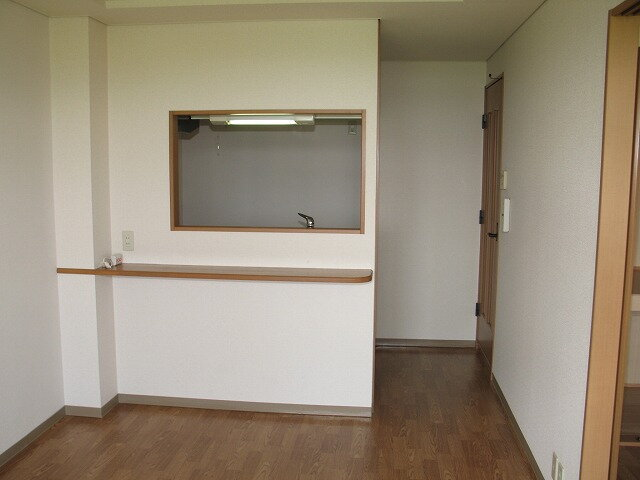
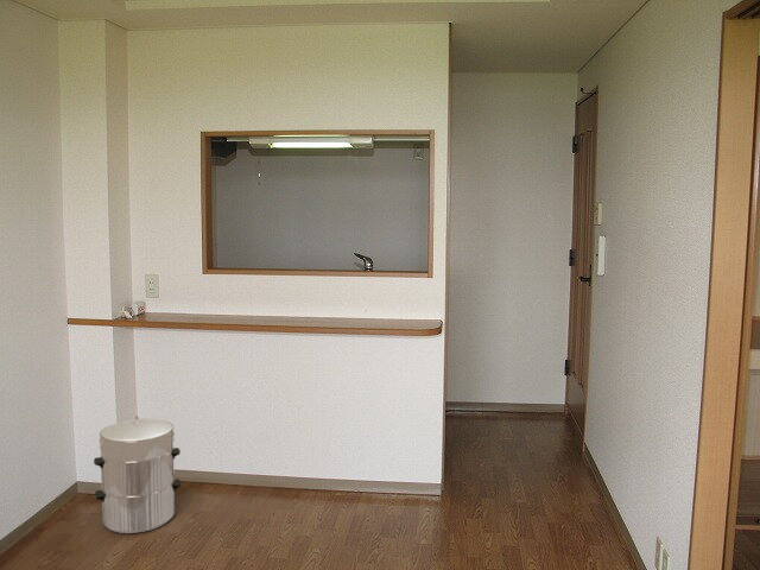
+ waste bin (138, 468)
